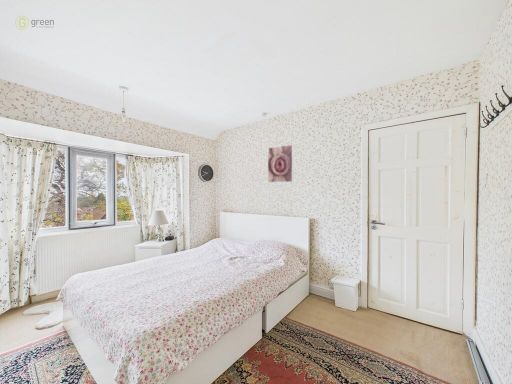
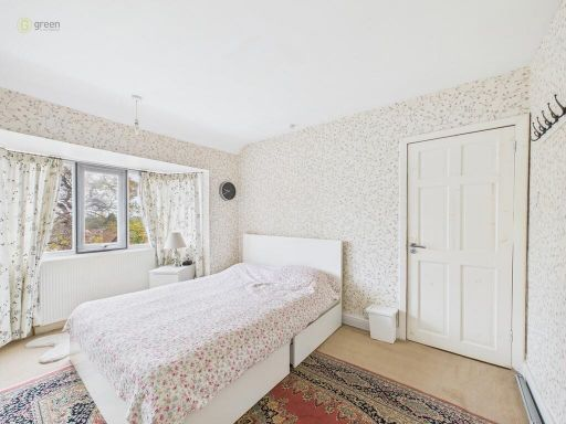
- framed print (280, 164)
